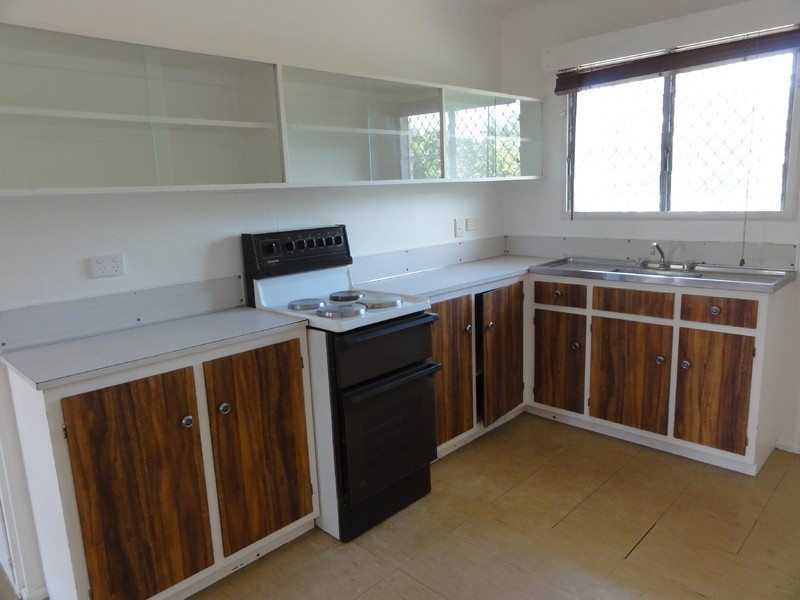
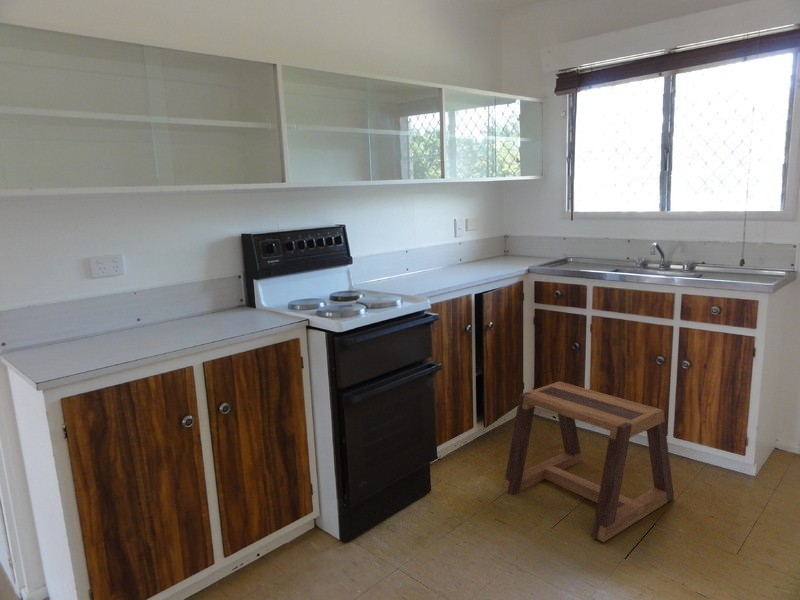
+ stool (580, 451)
